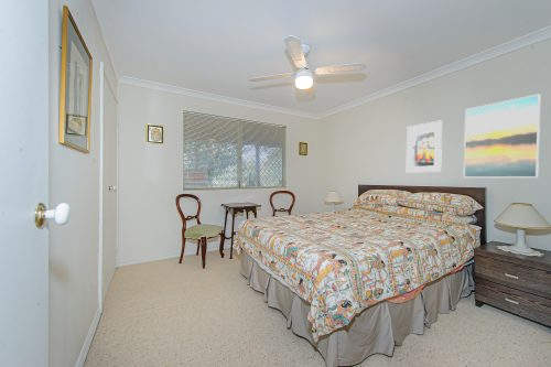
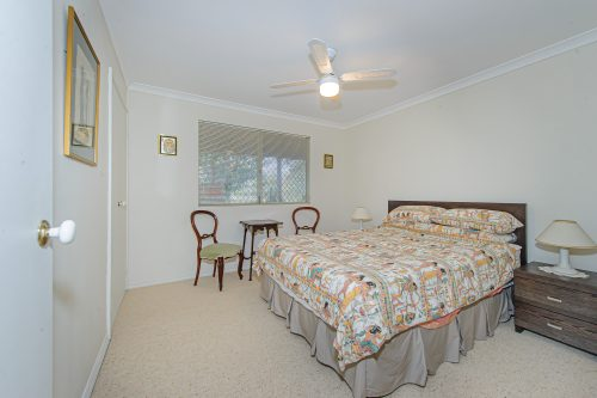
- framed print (422, 148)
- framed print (498, 140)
